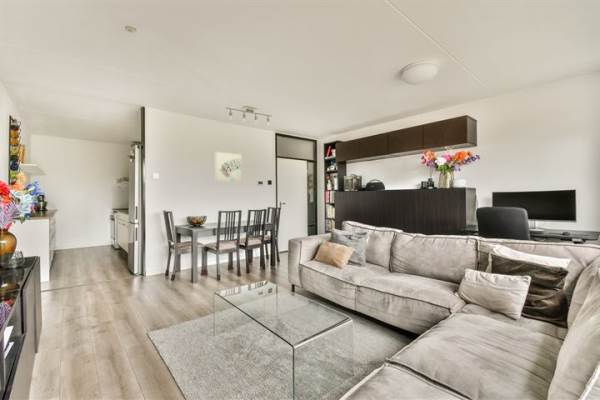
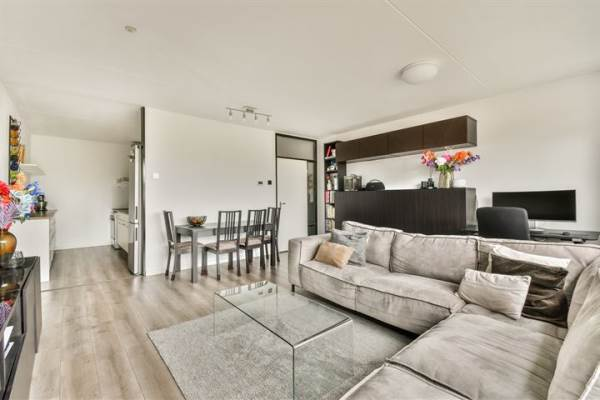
- wall art (228, 167)
